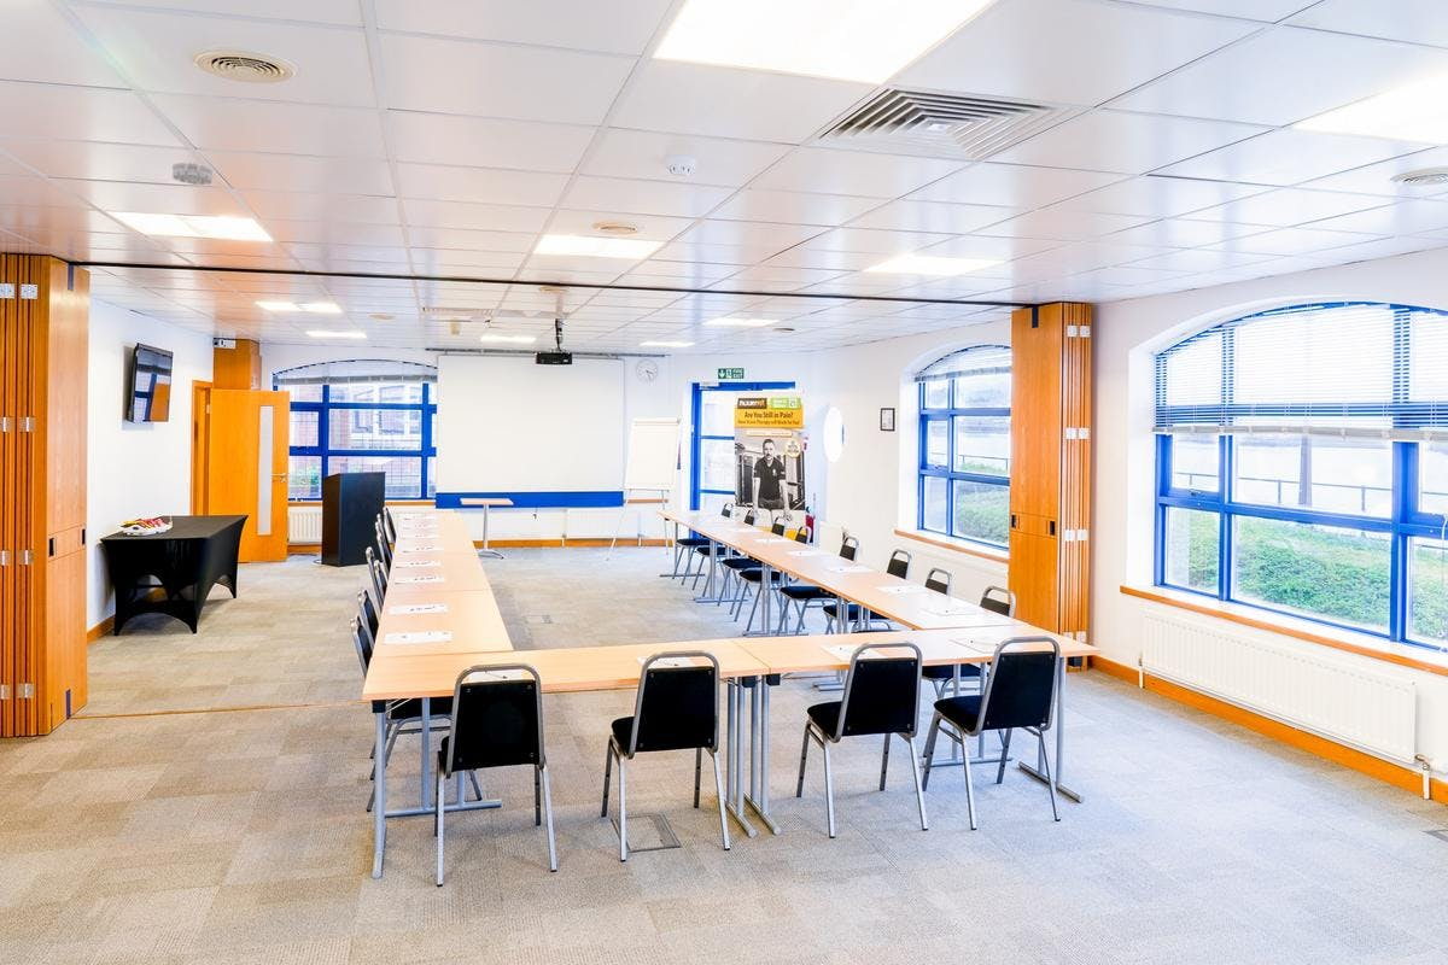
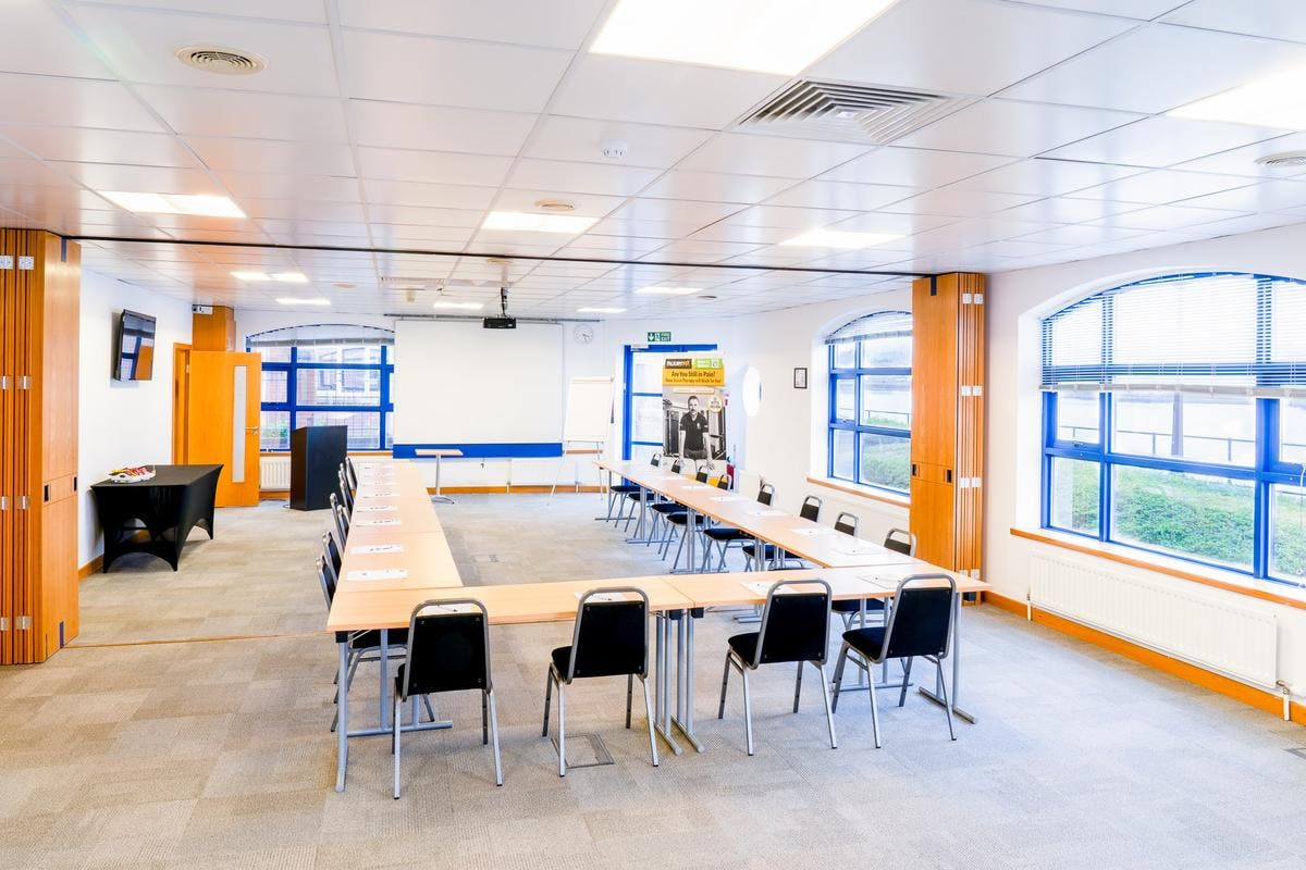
- smoke detector (192, 172)
